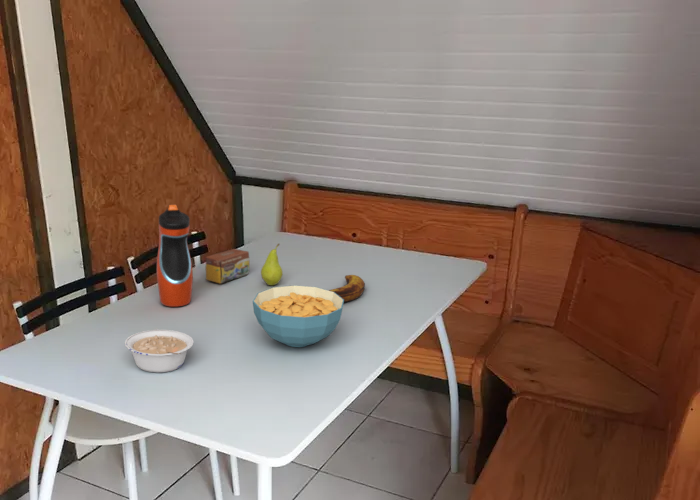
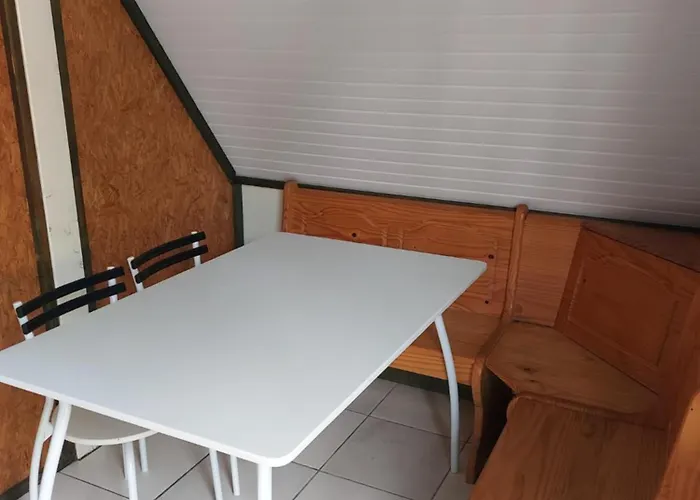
- banana (341, 287)
- tea box (227, 265)
- fruit (272, 263)
- water bottle (174, 254)
- legume (162, 350)
- cereal bowl (298, 321)
